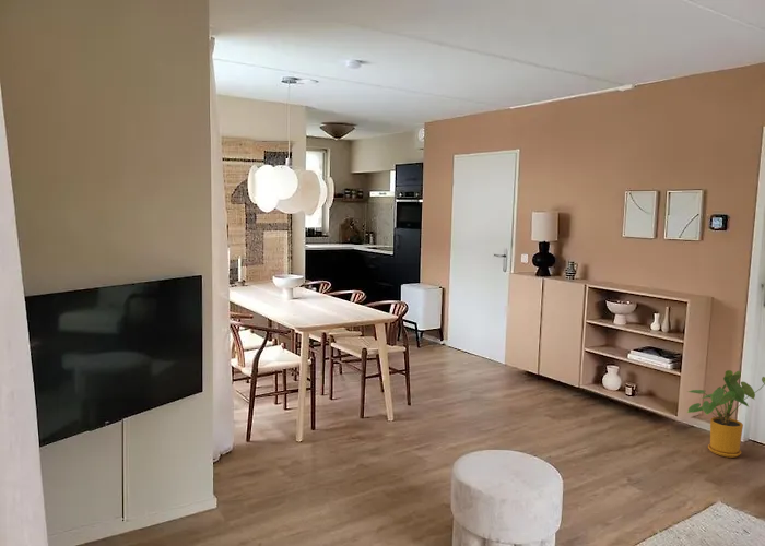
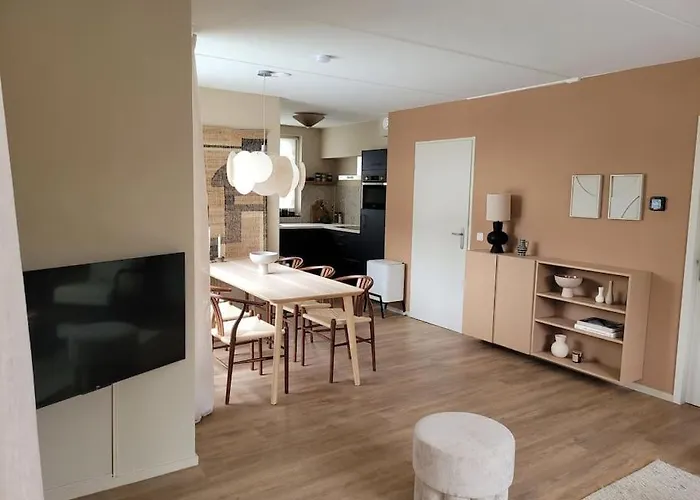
- house plant (726, 413)
